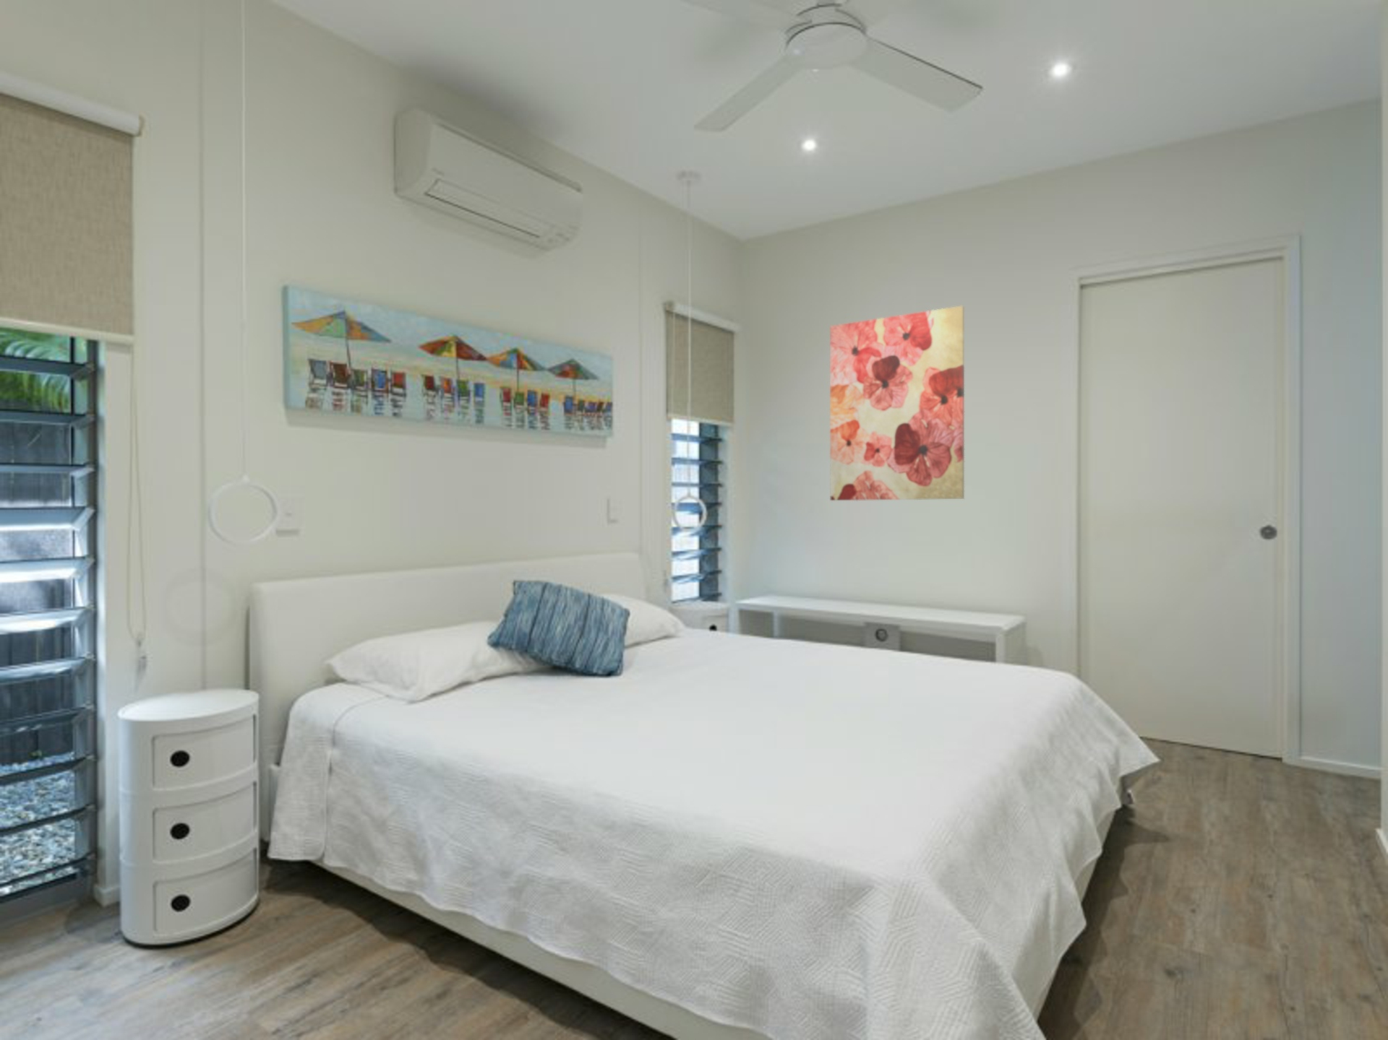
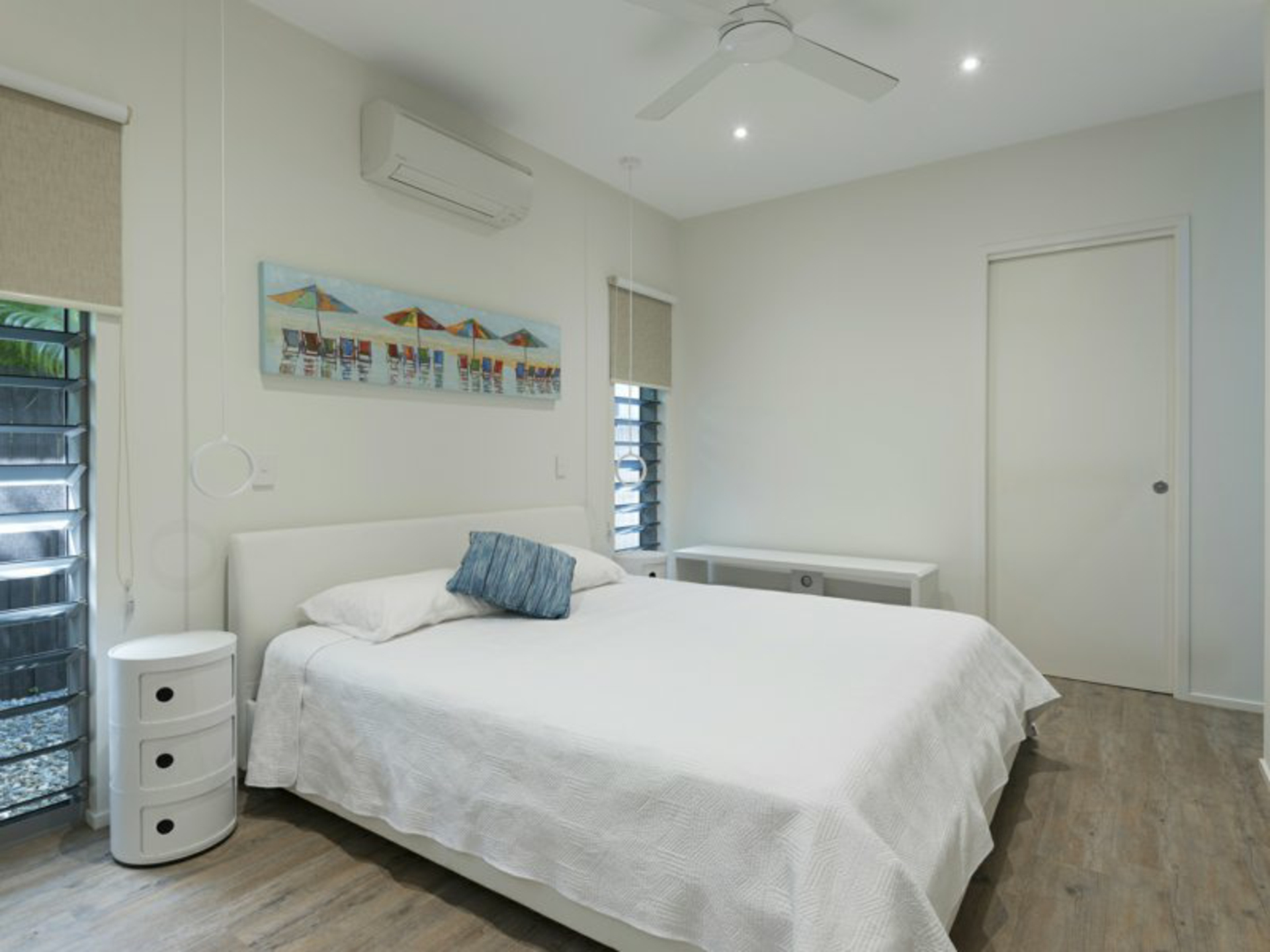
- wall art (894, 409)
